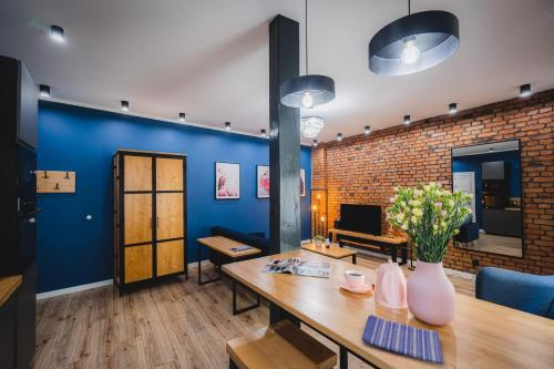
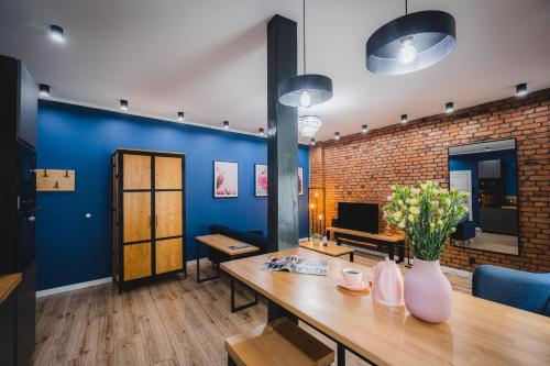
- dish towel (400, 336)
